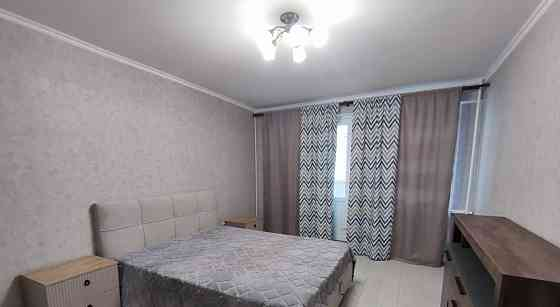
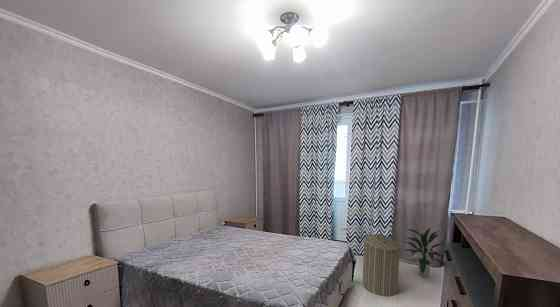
+ indoor plant (424, 251)
+ laundry hamper (380, 260)
